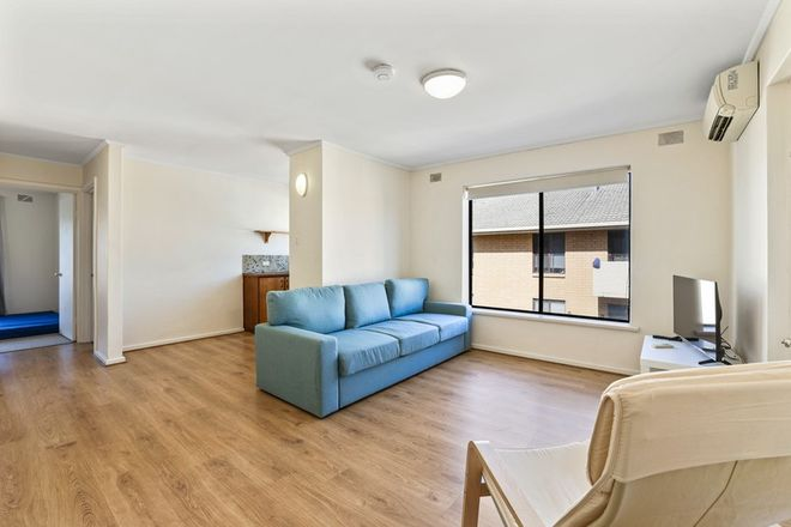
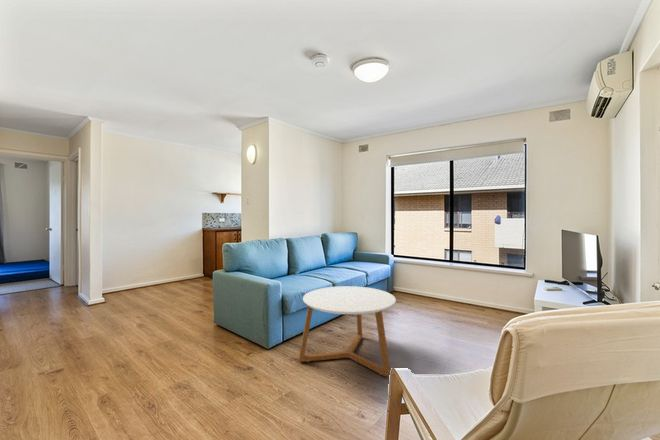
+ coffee table (357, 326)
